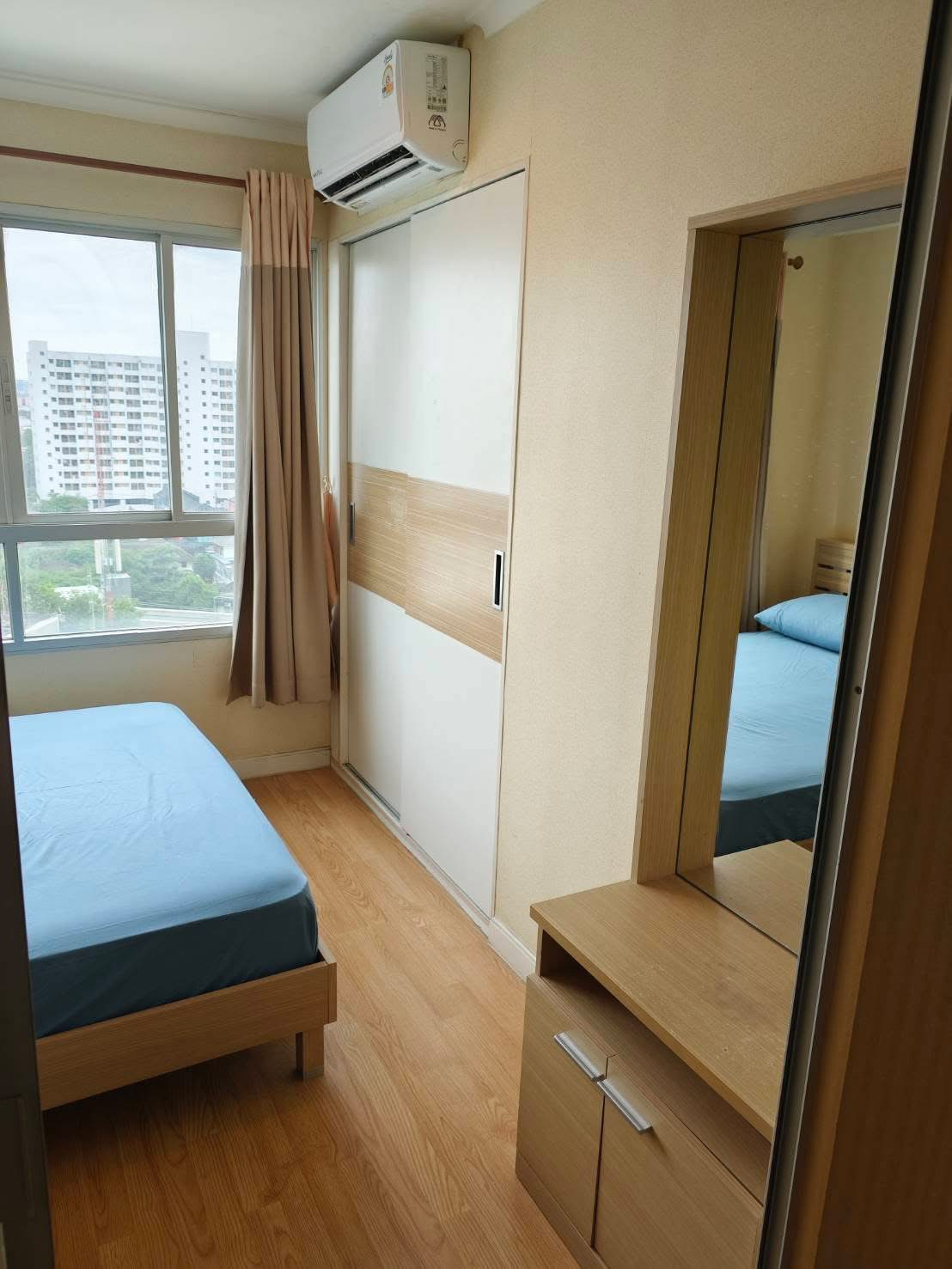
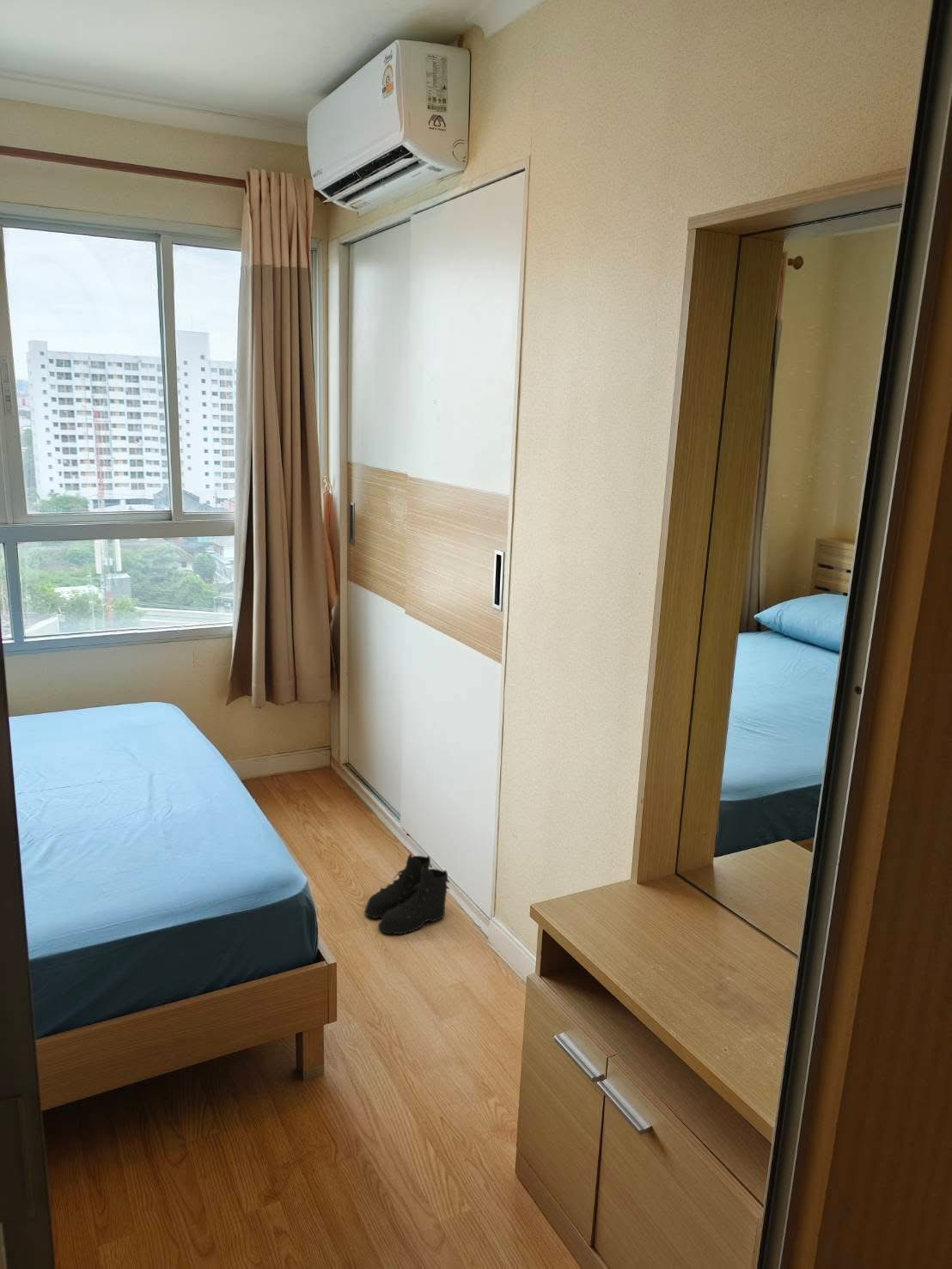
+ boots (406, 889)
